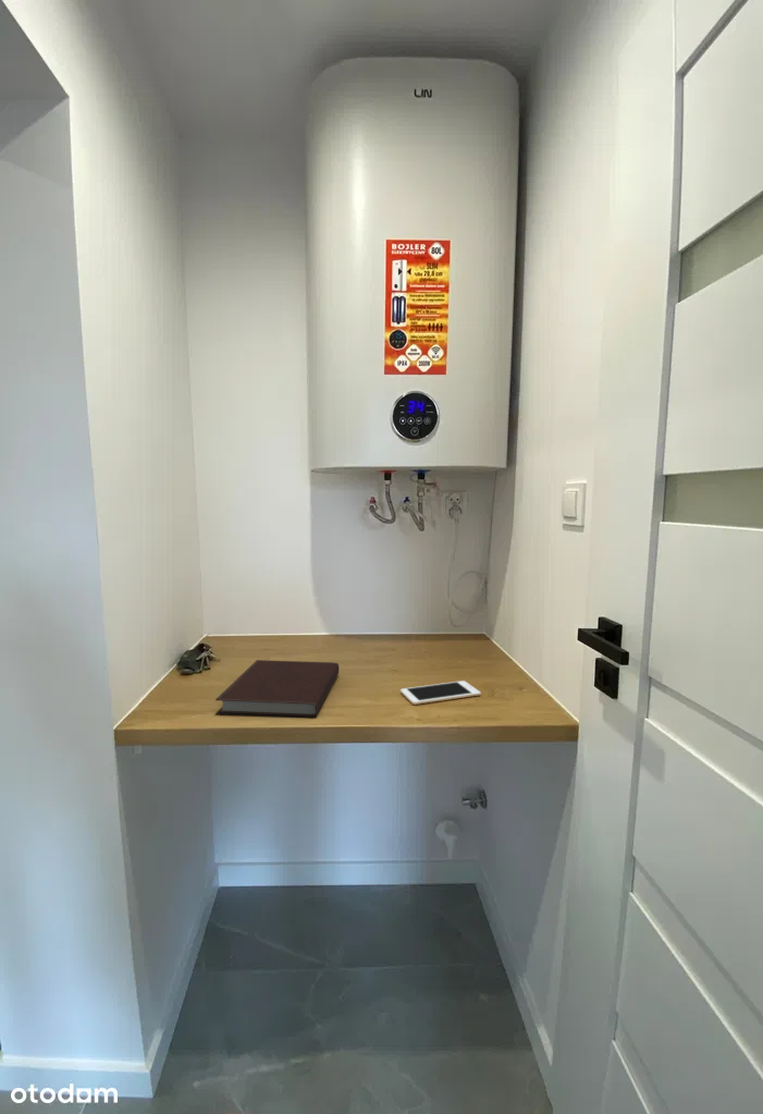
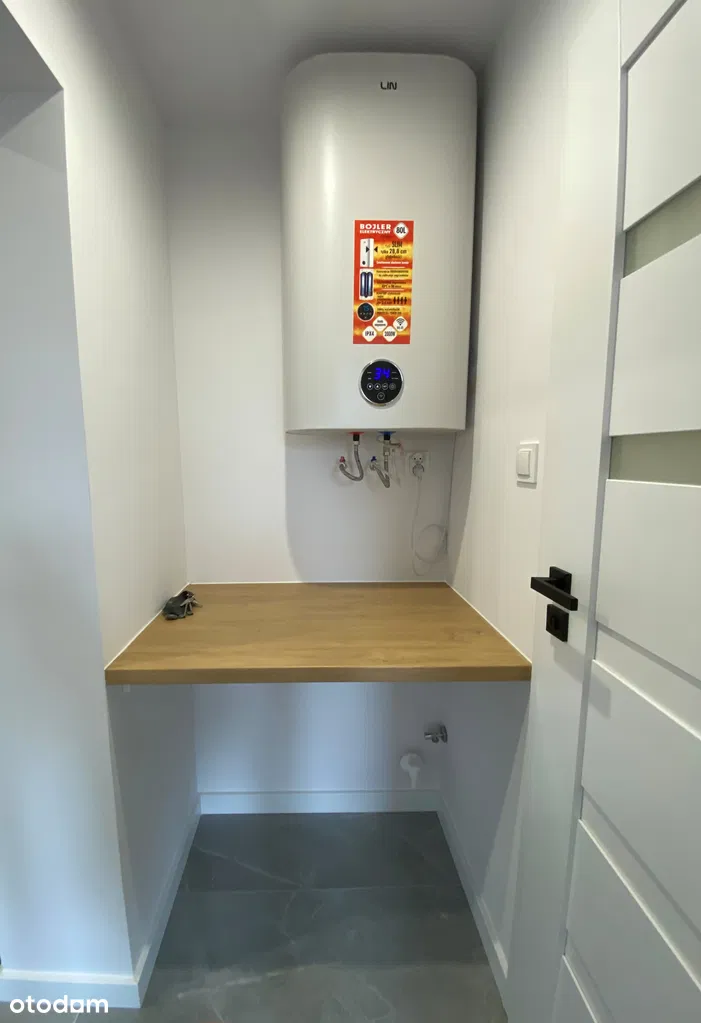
- cell phone (440, 691)
- notebook (283, 685)
